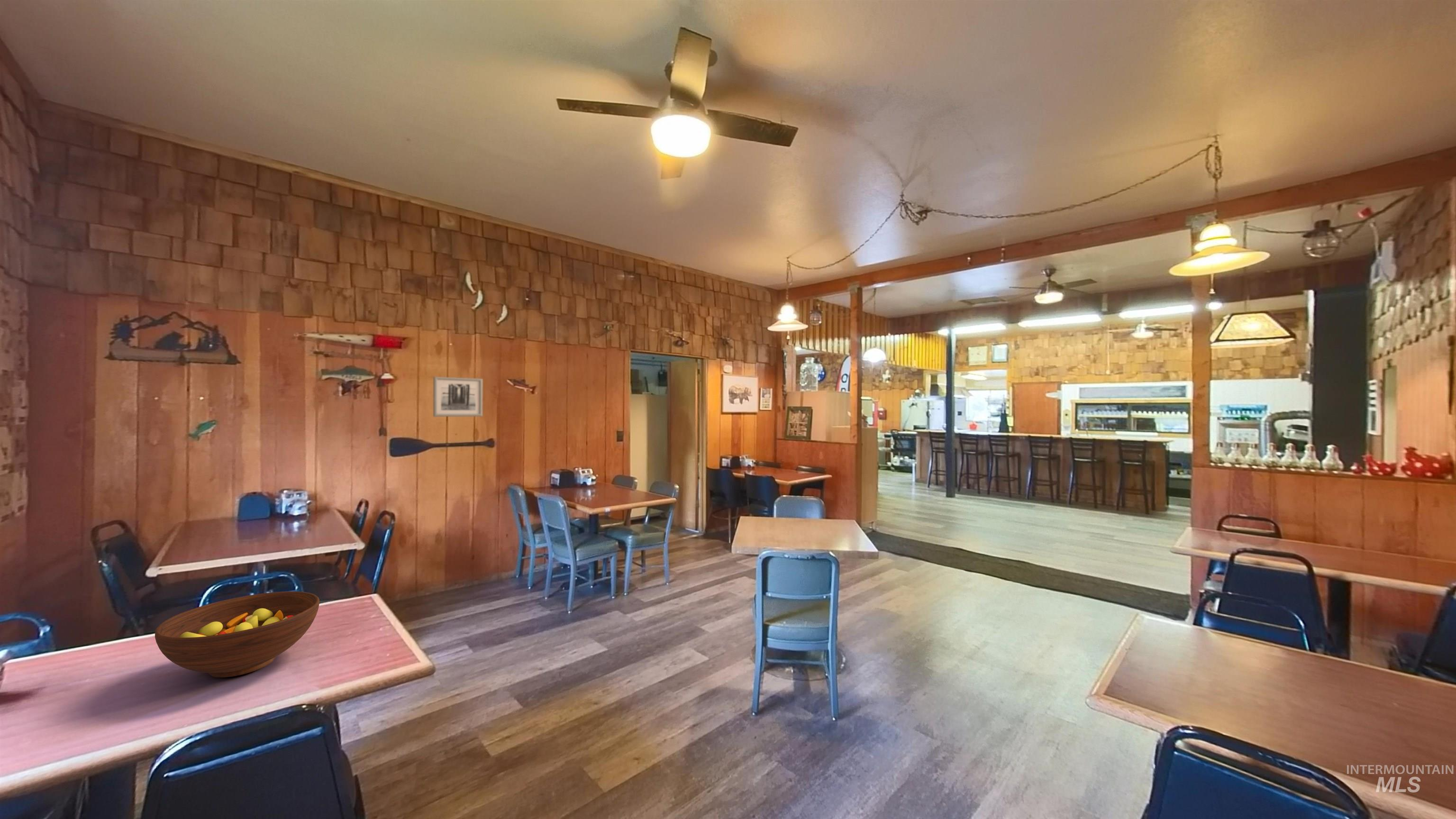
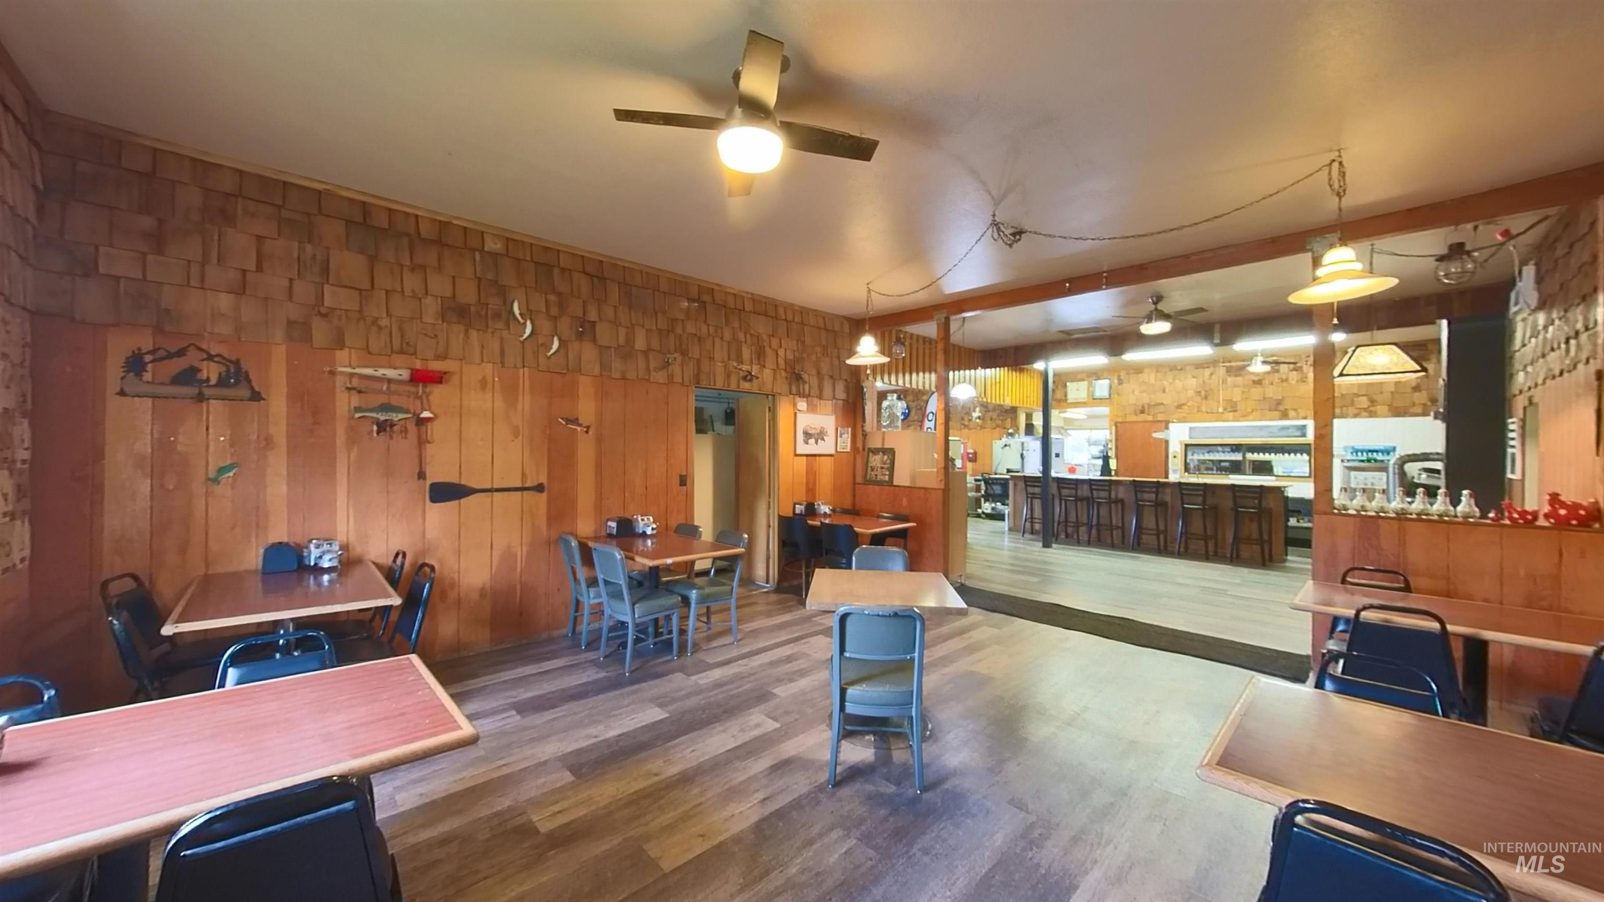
- wall art (458, 397)
- fruit bowl (243, 639)
